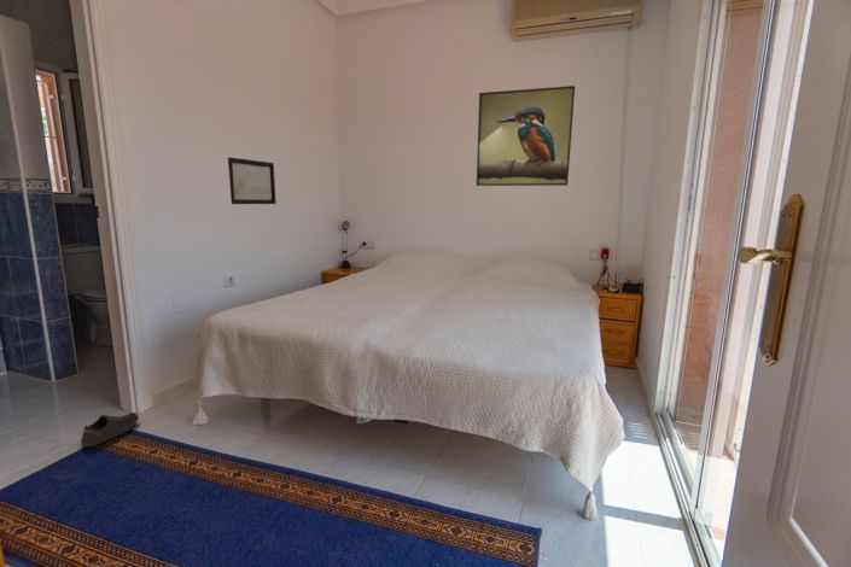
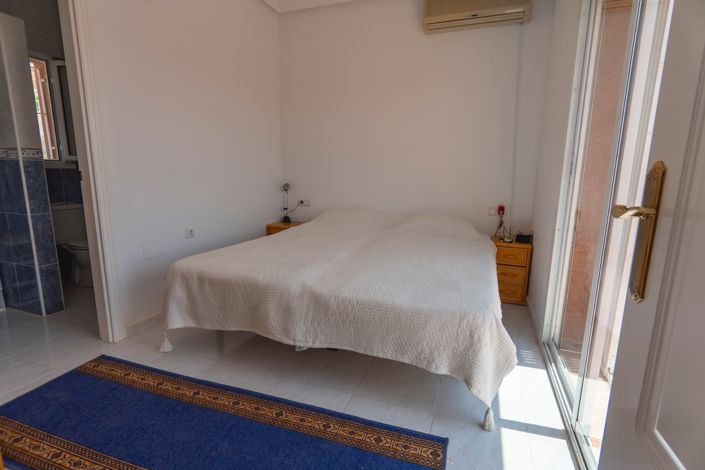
- wall art (253, 182)
- shoe (111, 423)
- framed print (523, 138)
